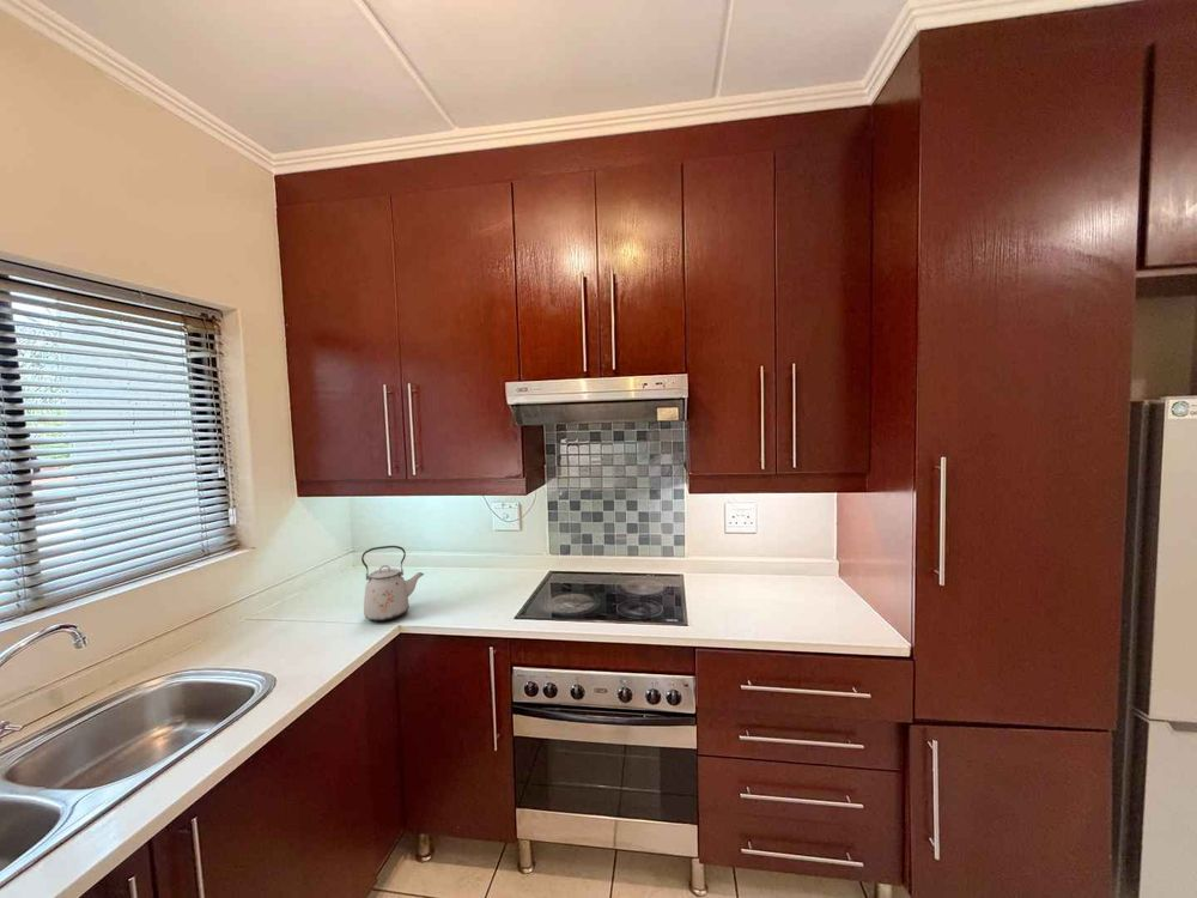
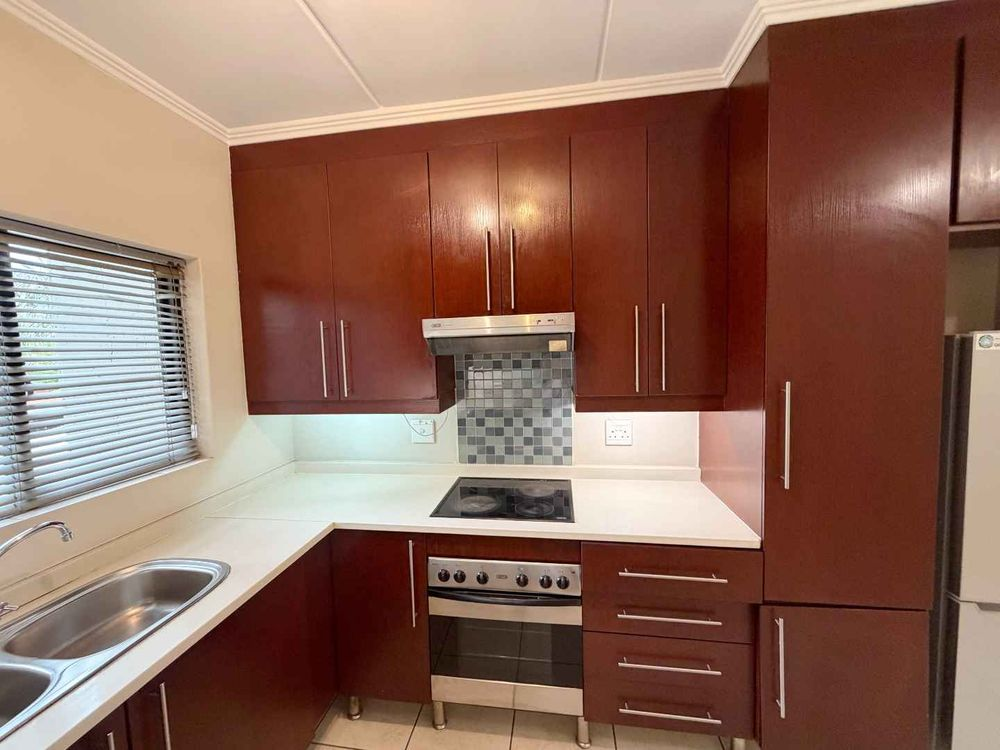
- kettle (394, 580)
